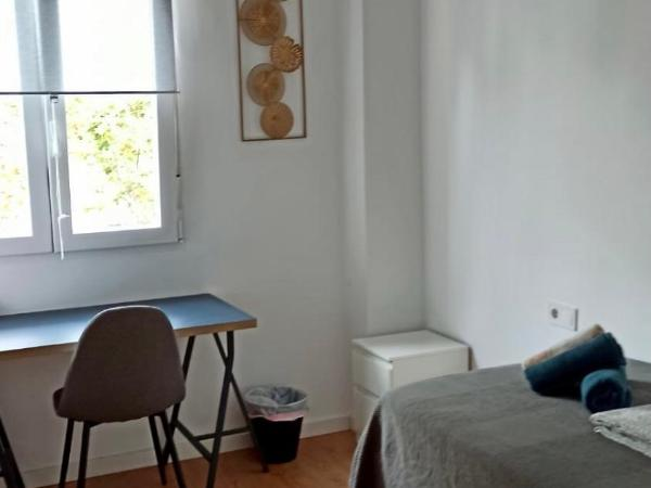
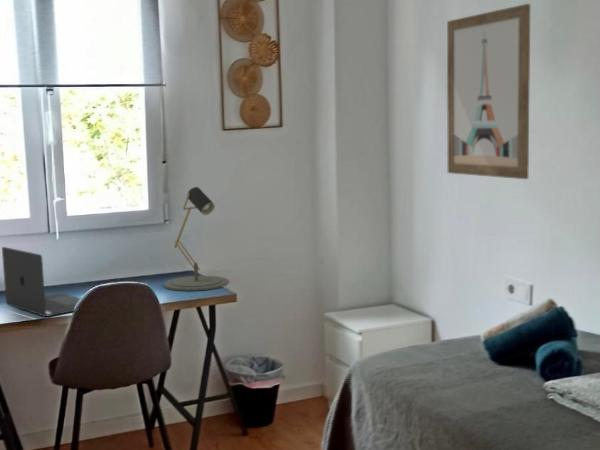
+ desk lamp (182, 230)
+ laptop (43, 277)
+ wall art (485, 95)
